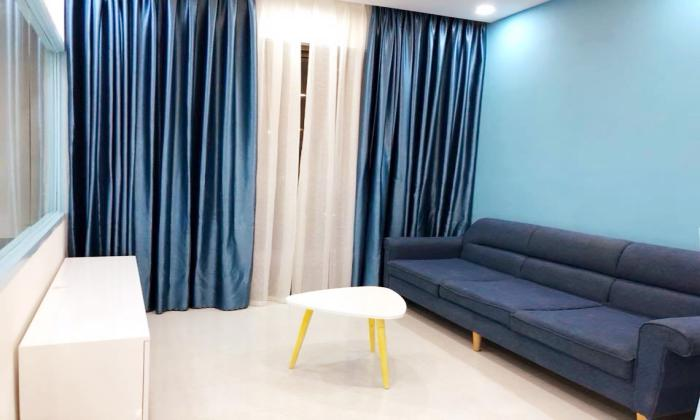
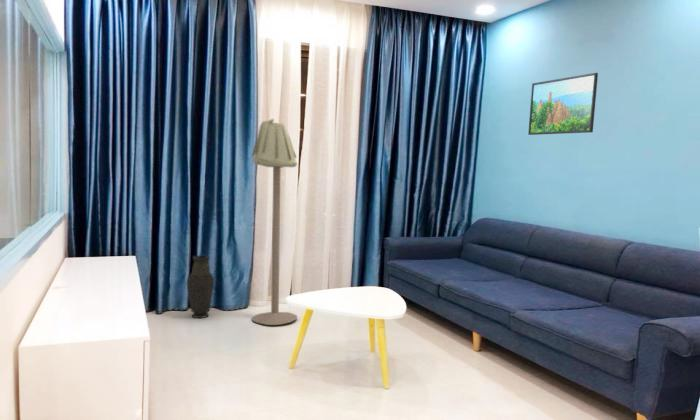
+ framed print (560, 106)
+ vase (200, 286)
+ floor lamp (273, 219)
